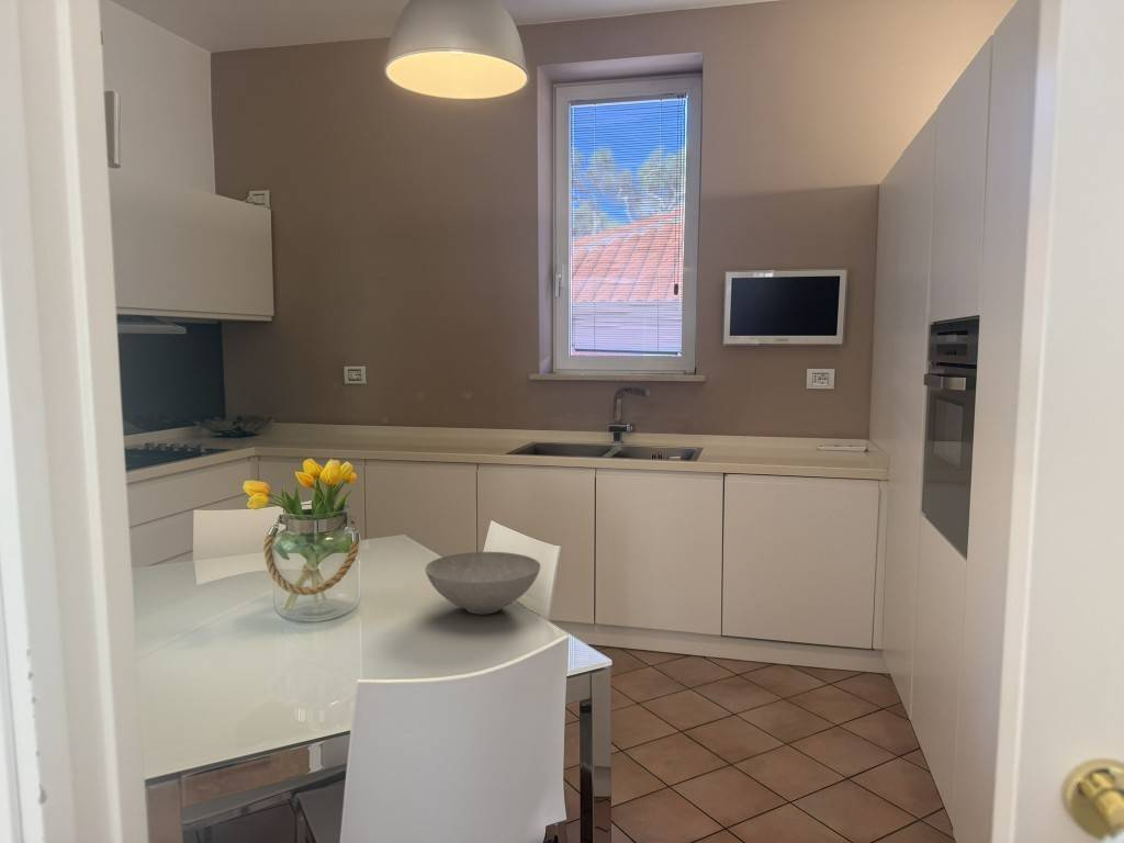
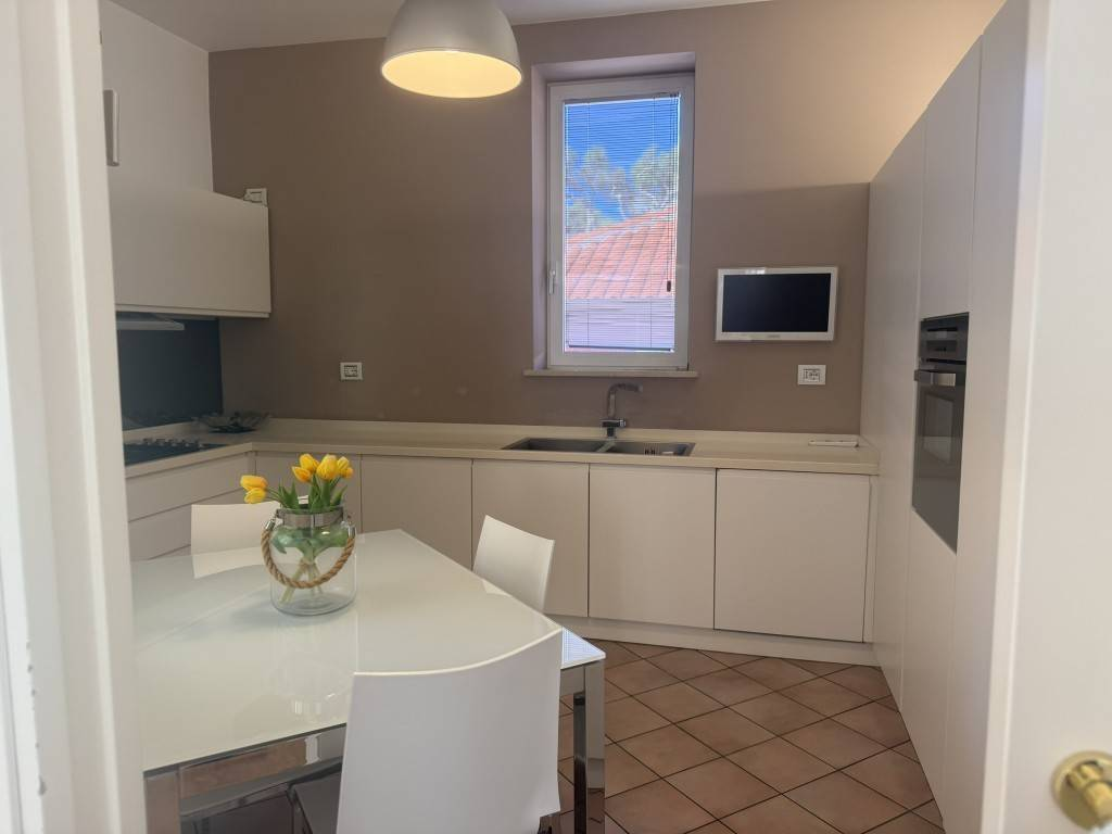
- bowl (483, 587)
